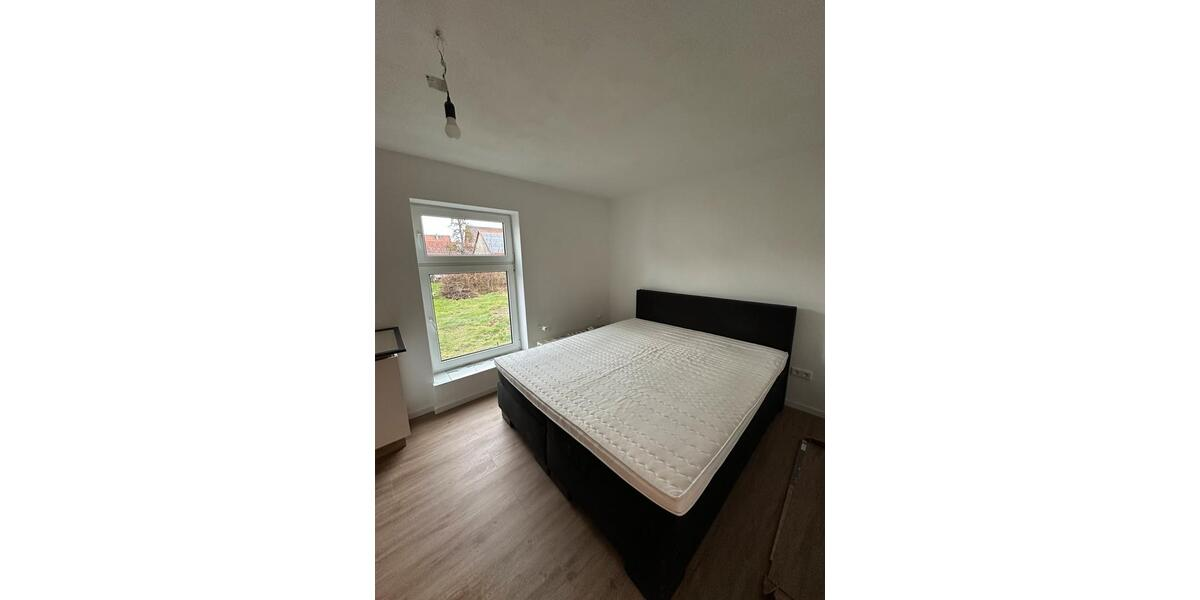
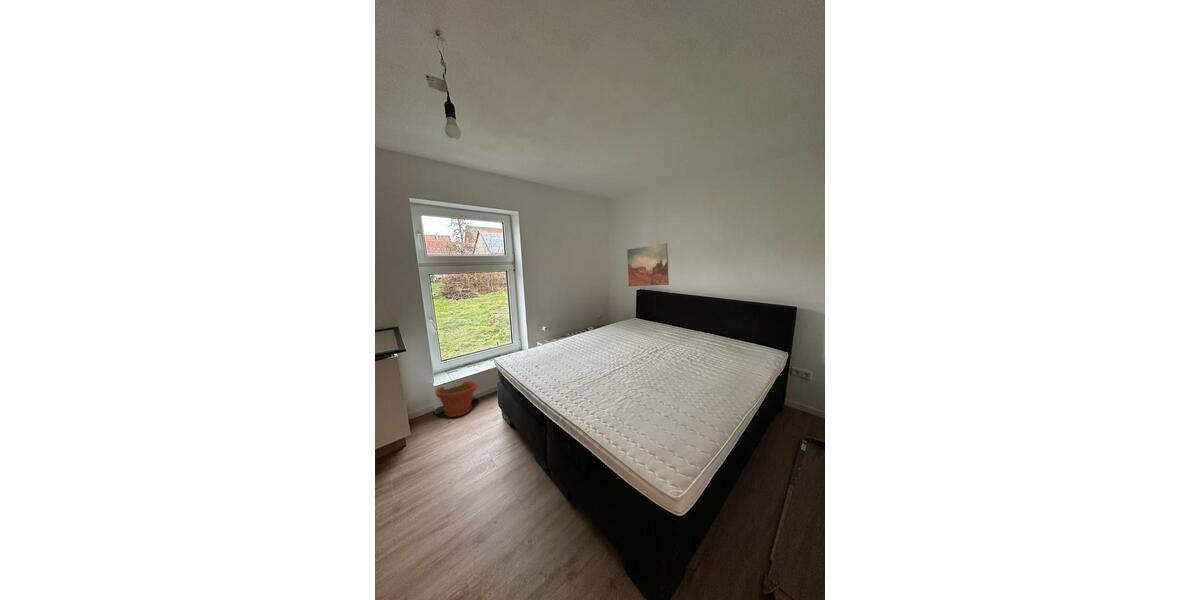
+ wall art (646, 266)
+ plant pot (457, 399)
